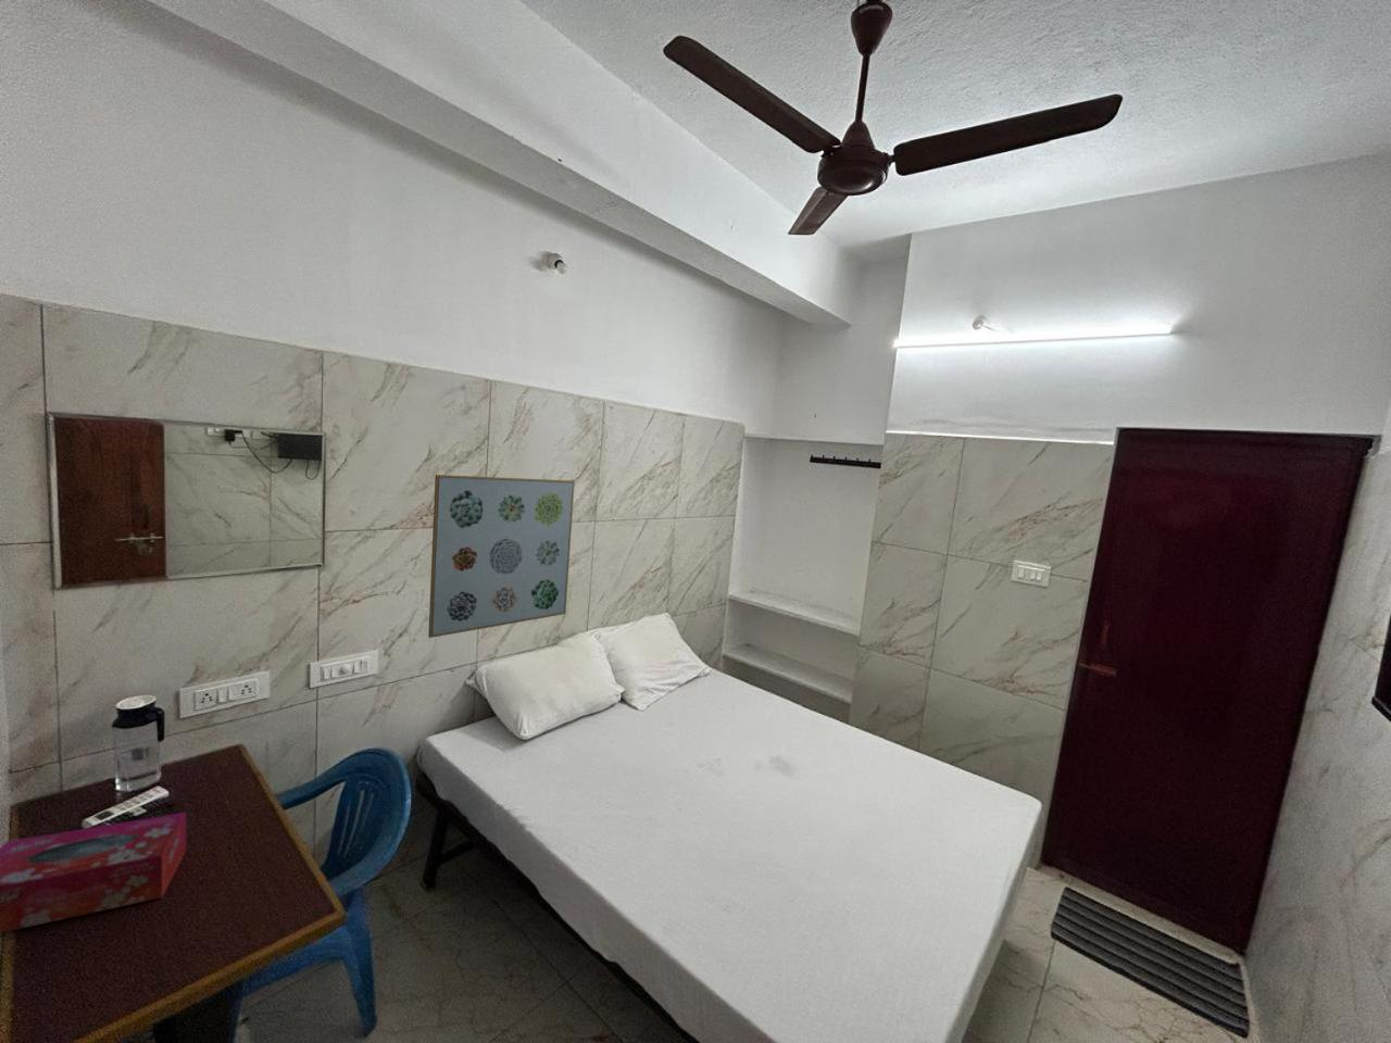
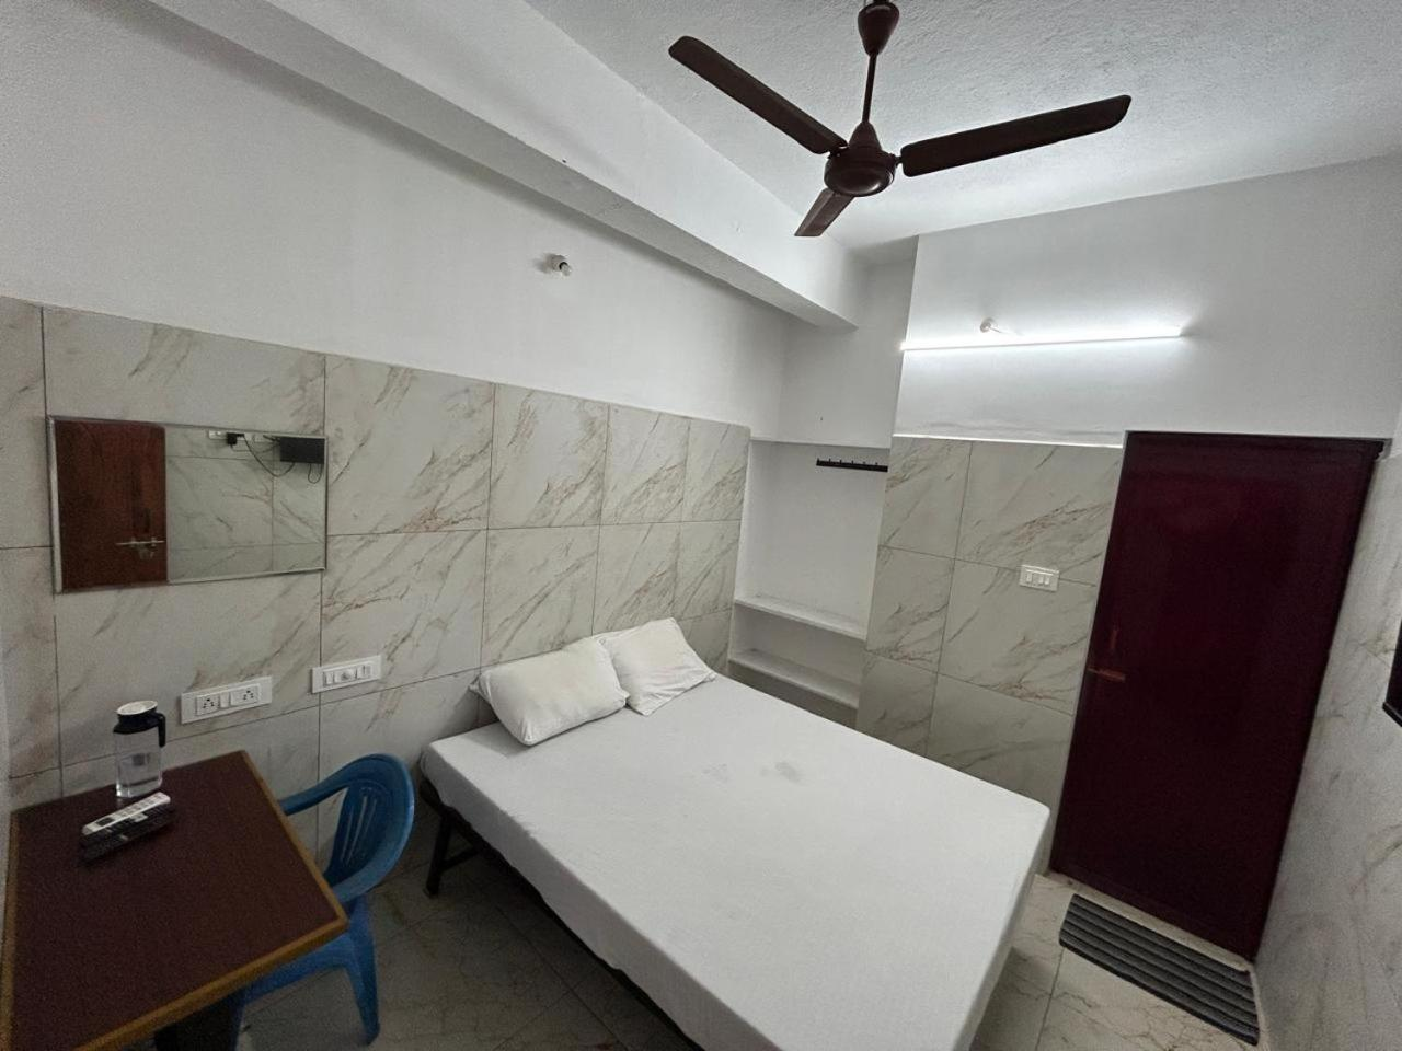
- tissue box (83, 869)
- wall art (507, 552)
